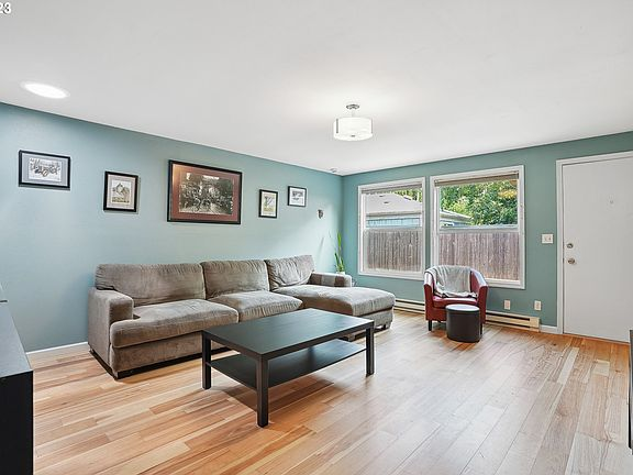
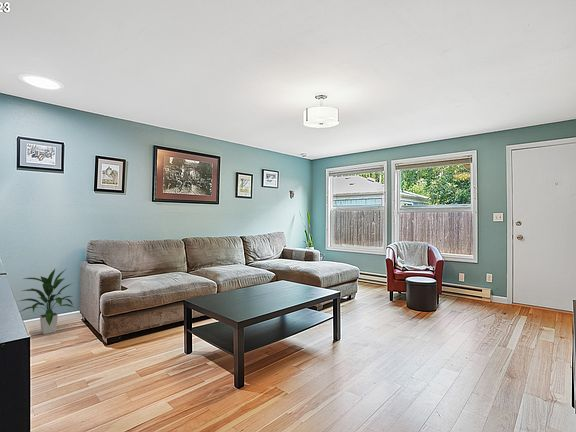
+ indoor plant (48, 300)
